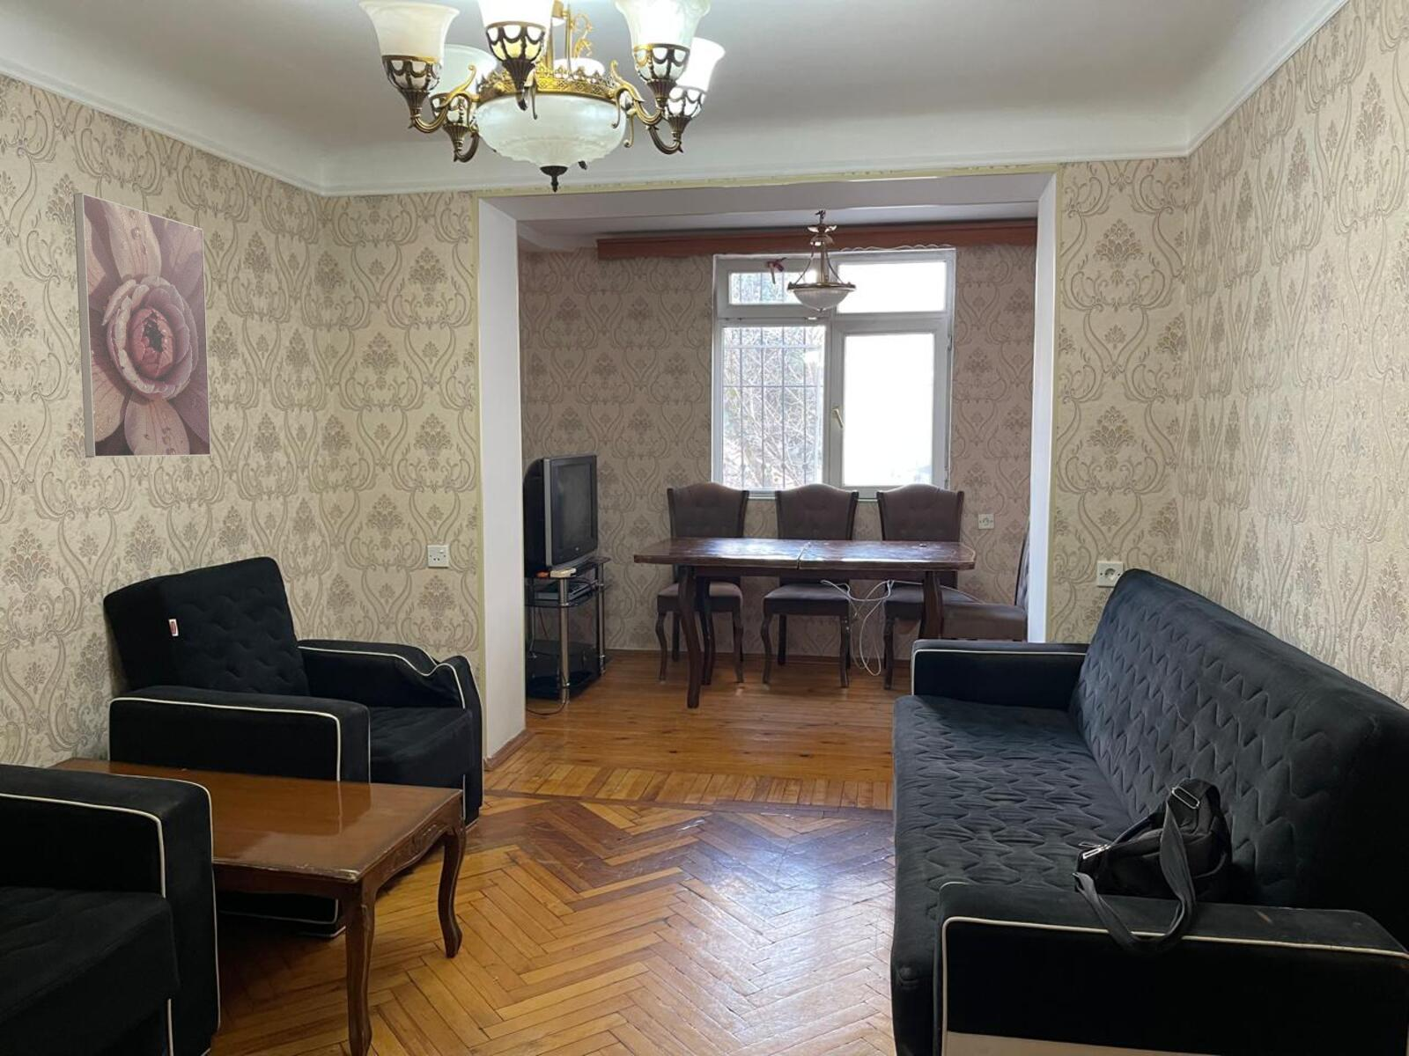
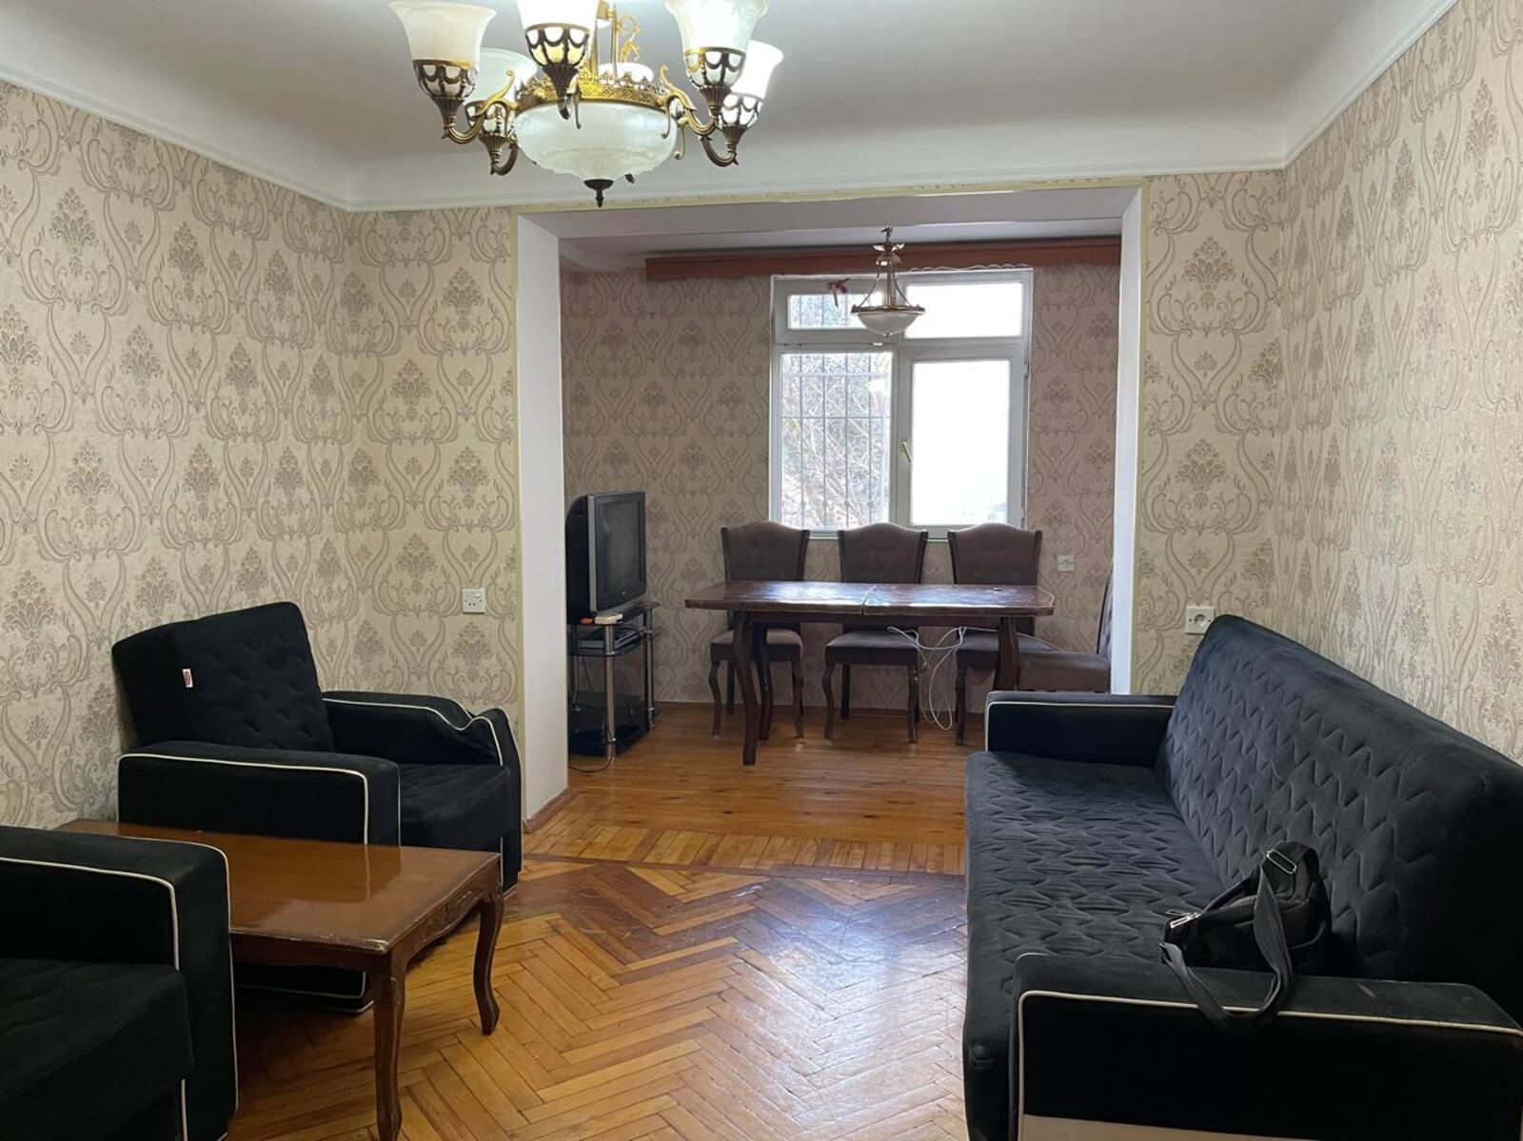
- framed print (148, 335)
